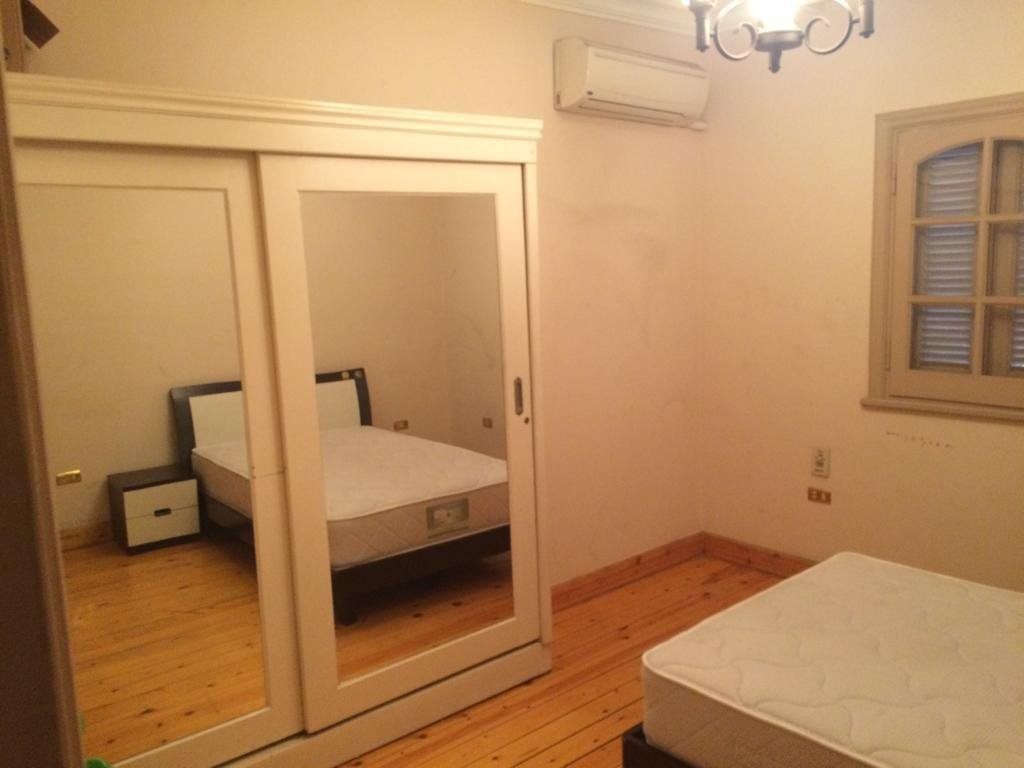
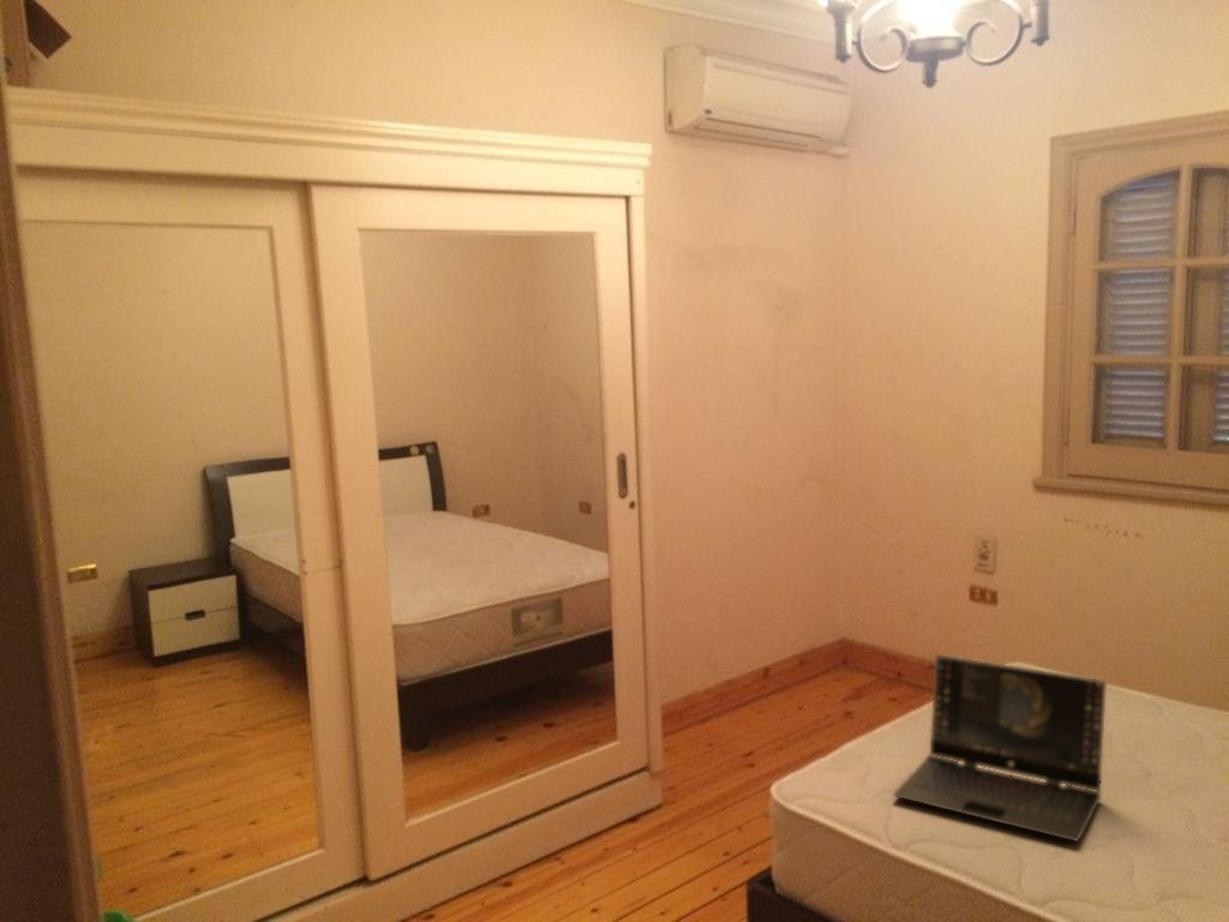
+ laptop (999, 741)
